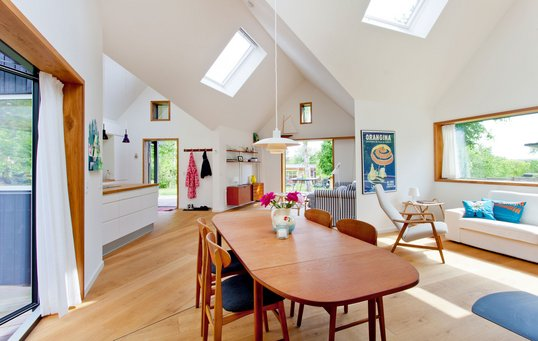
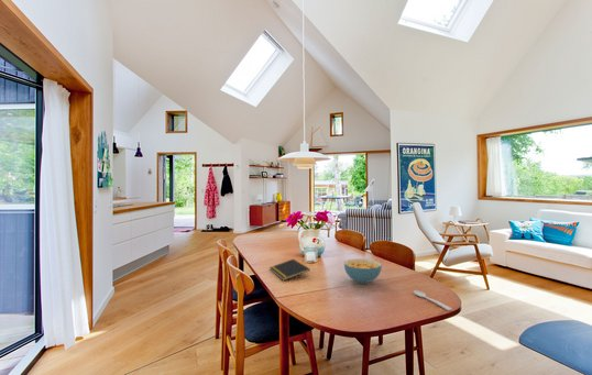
+ cereal bowl (362, 272)
+ spoon (431, 299)
+ notepad (288, 268)
